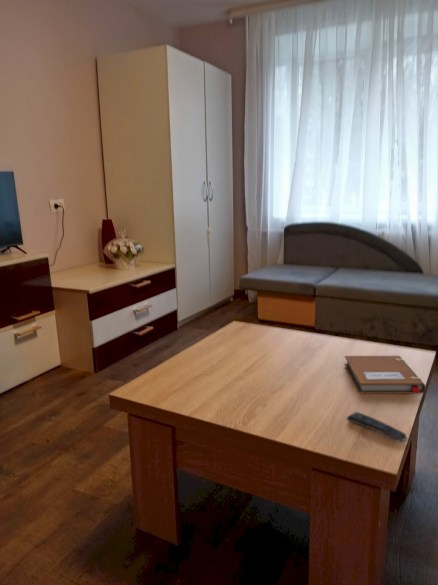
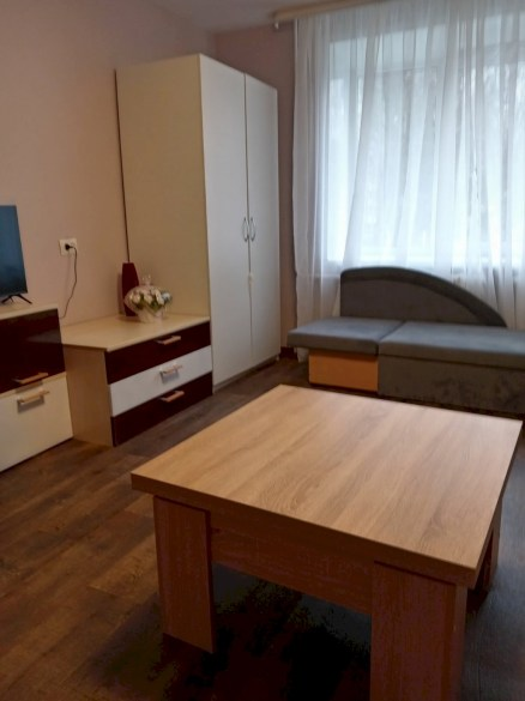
- notebook (382, 374)
- remote control (377, 426)
